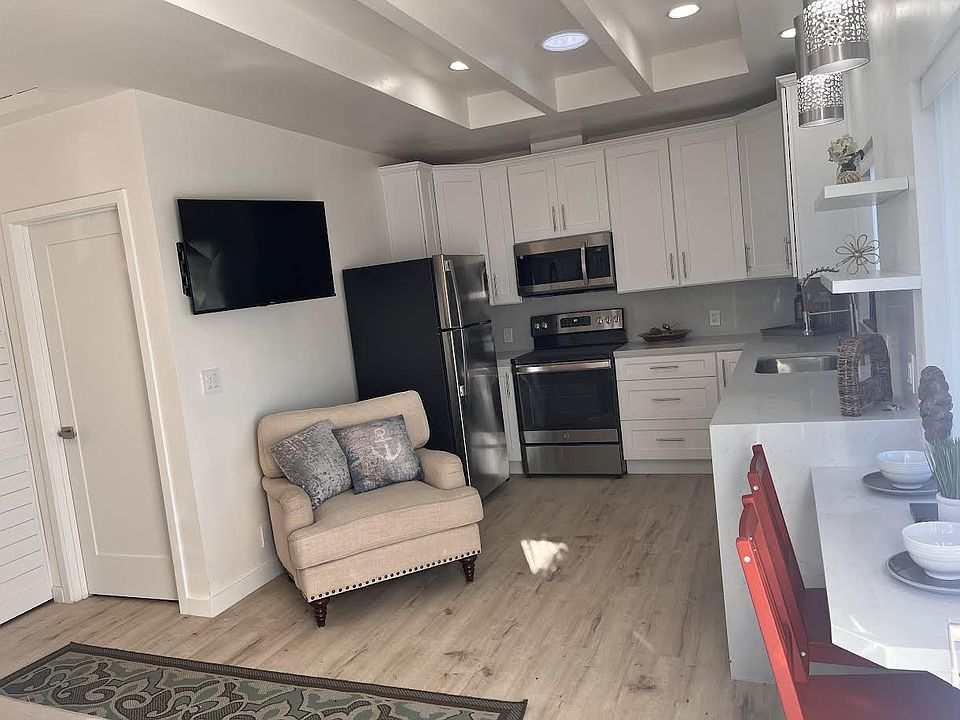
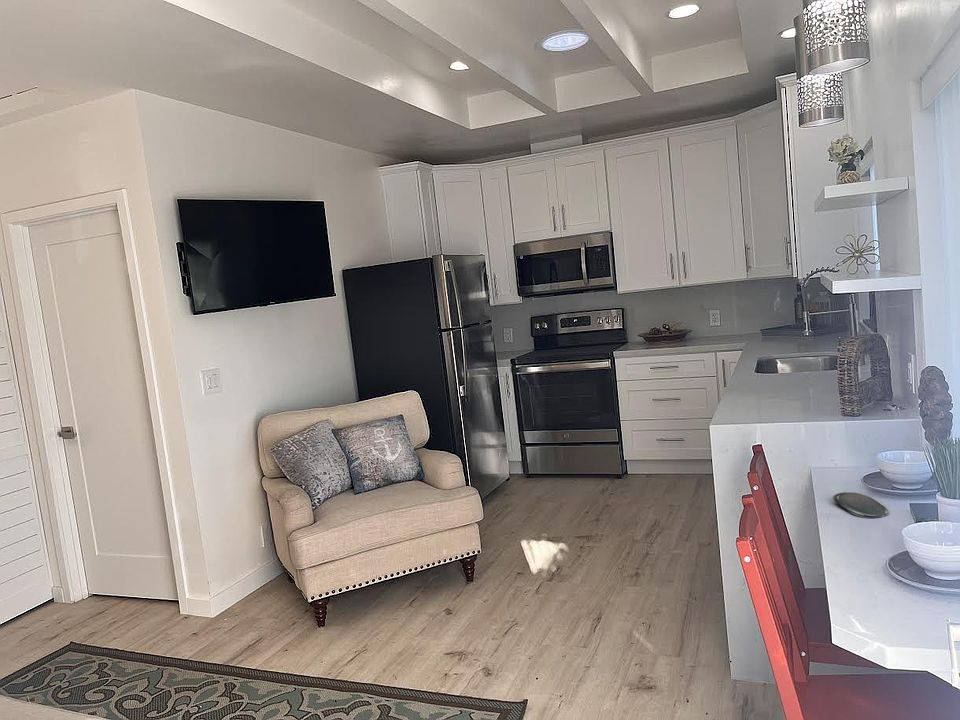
+ oval tray (859, 504)
